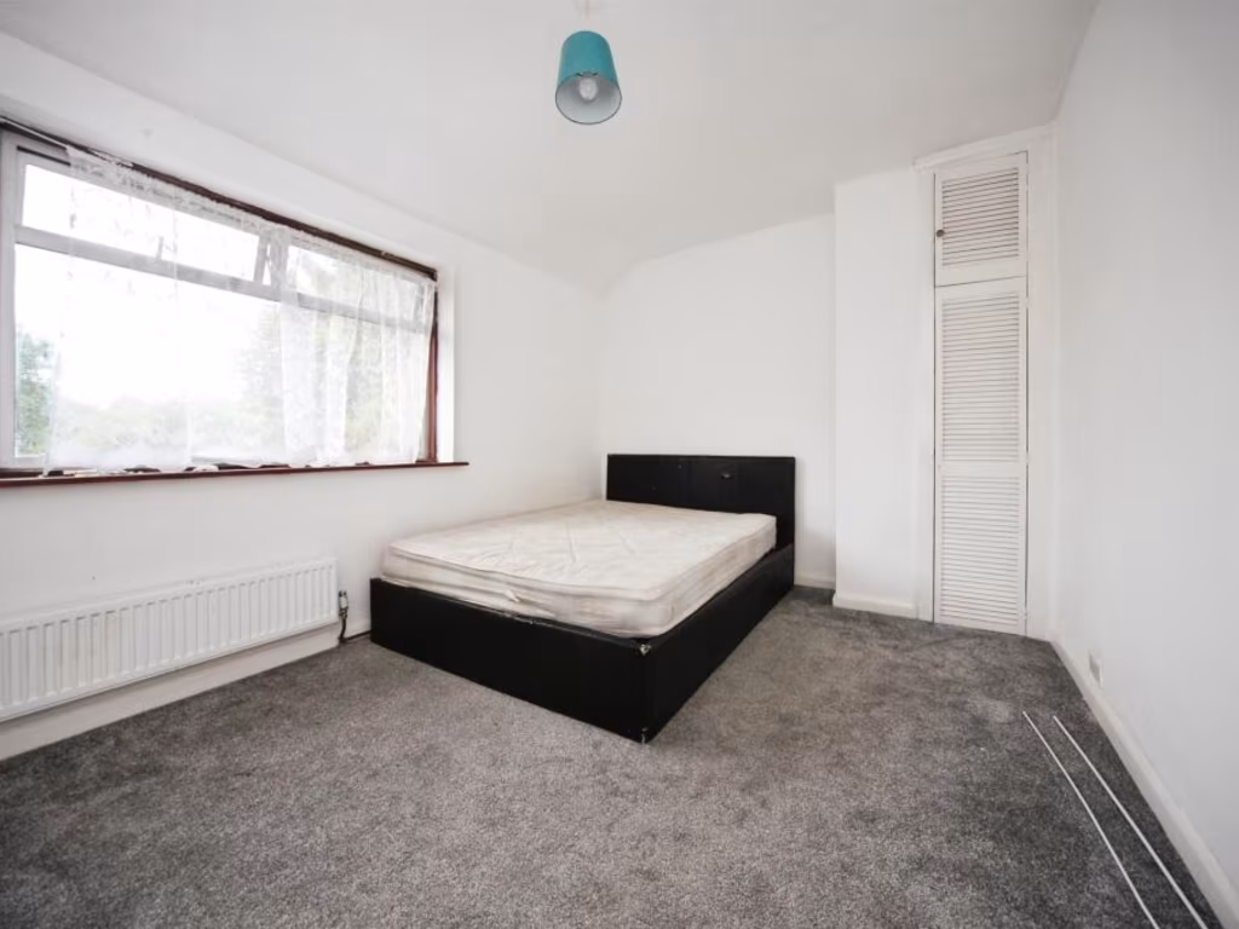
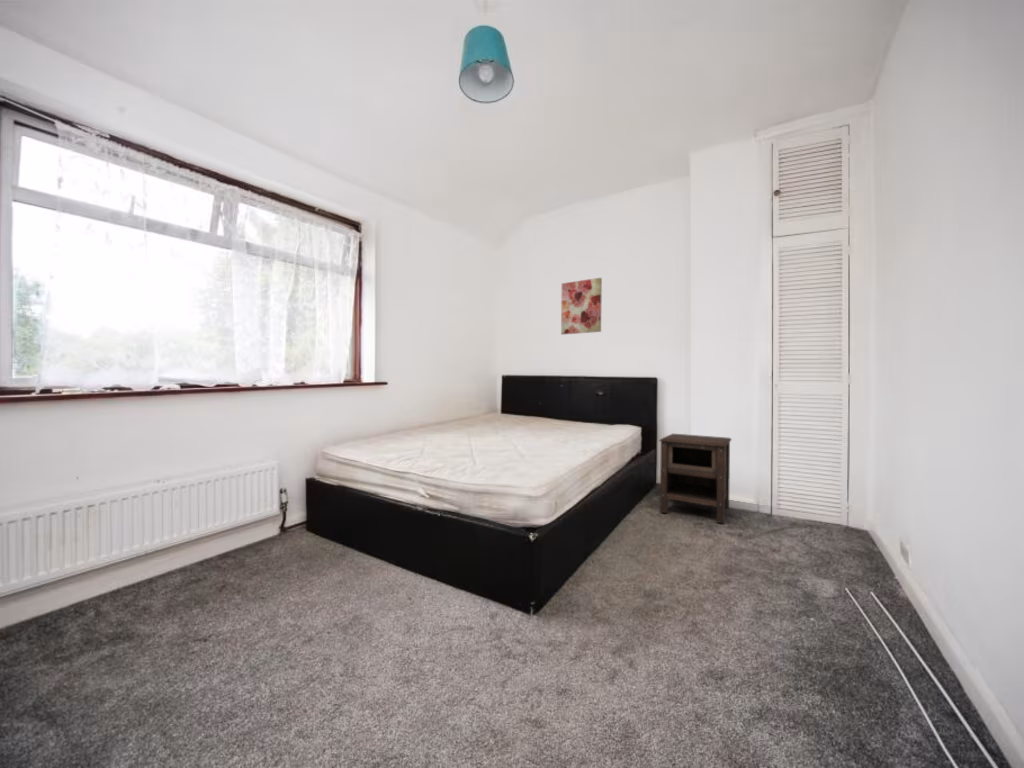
+ wall art (580, 306)
+ nightstand (695, 474)
